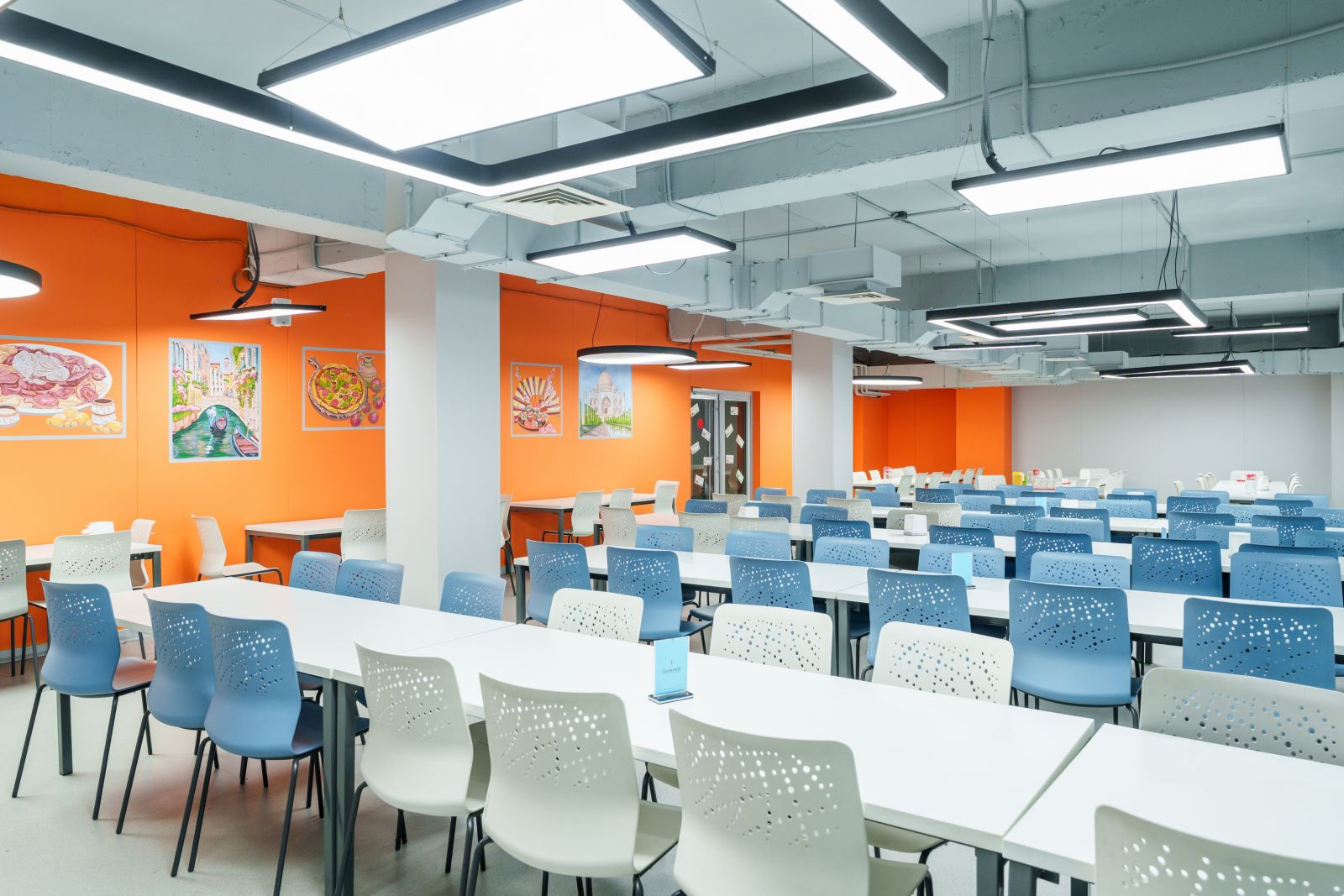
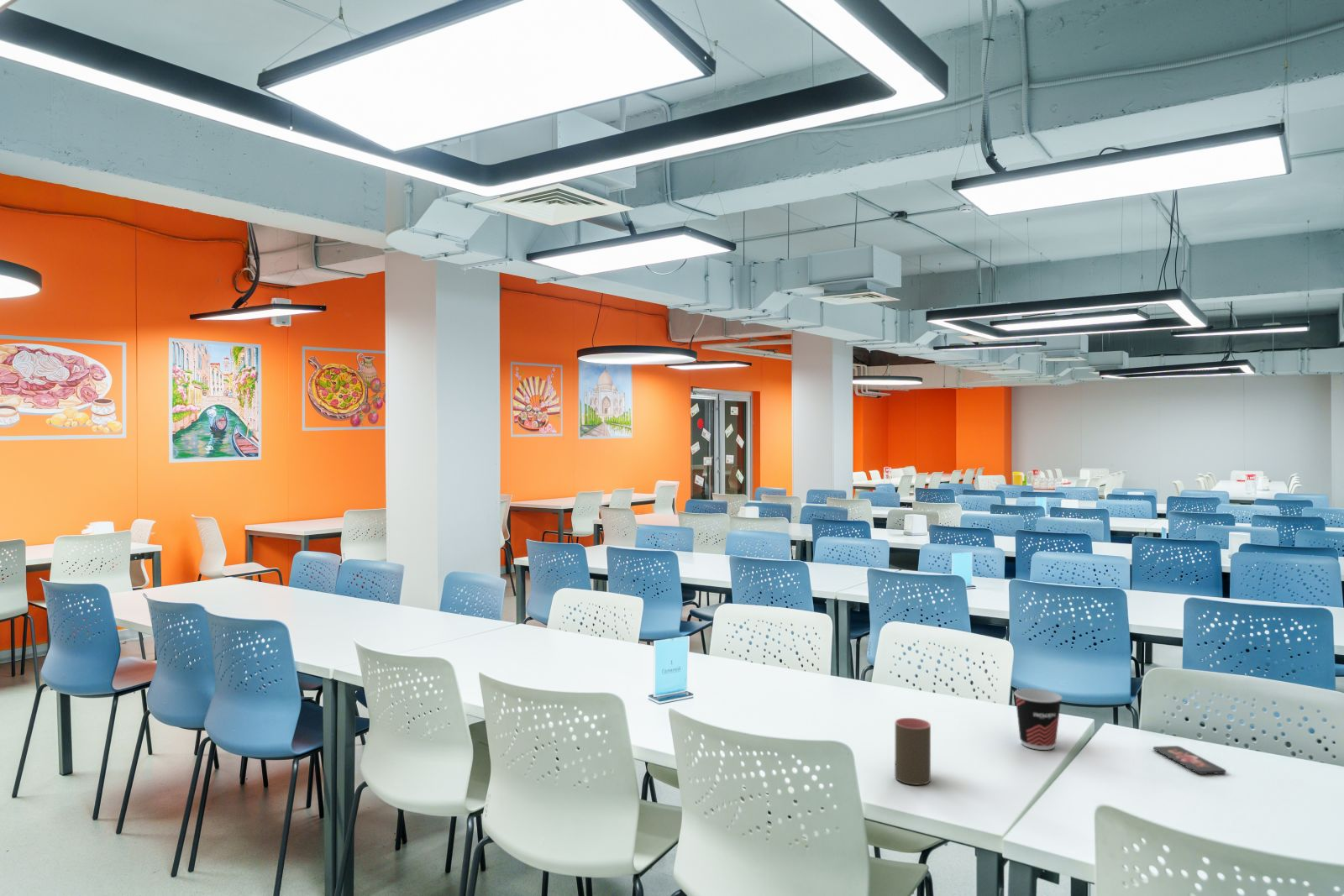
+ cup (1037, 719)
+ smartphone (1188, 759)
+ cup (912, 751)
